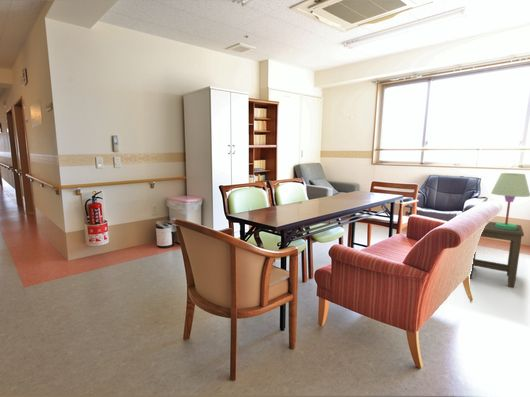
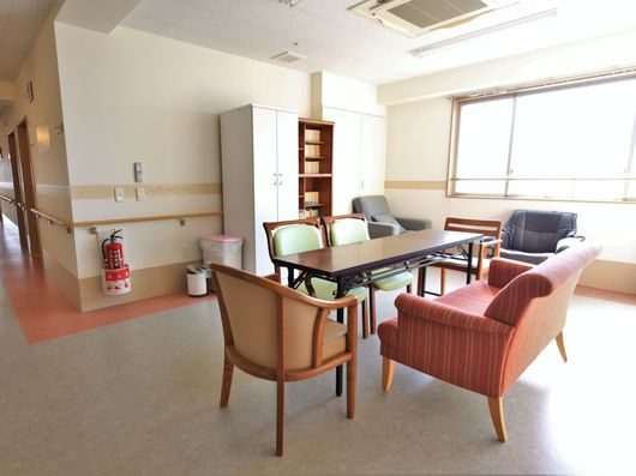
- side table (488, 261)
- table lamp (509, 200)
